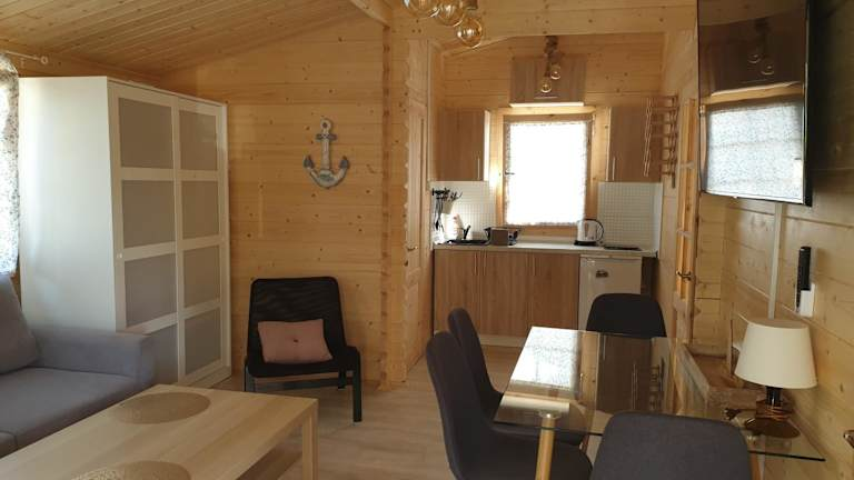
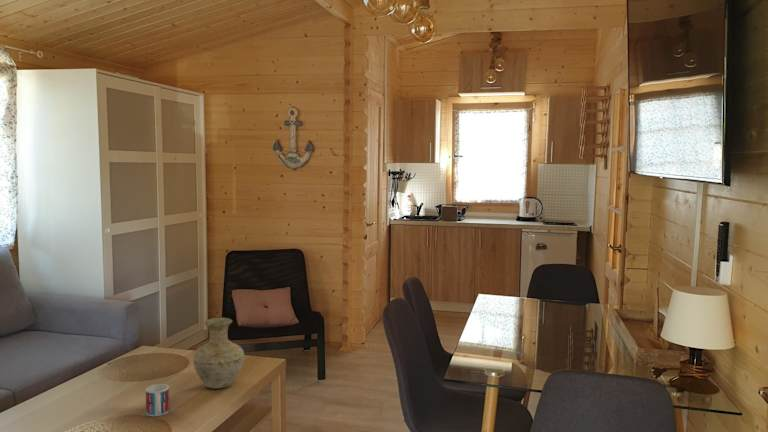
+ vase (219, 352)
+ mug (159, 401)
